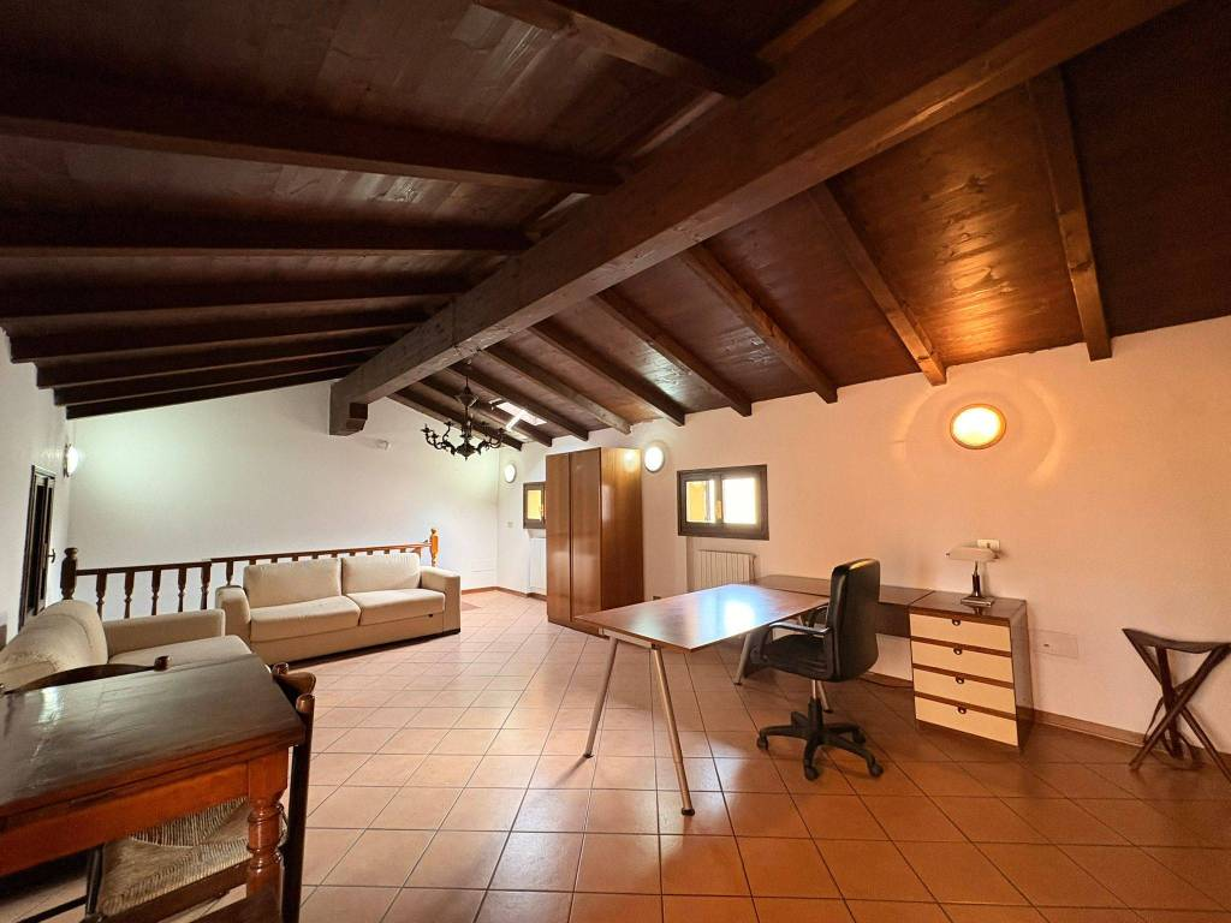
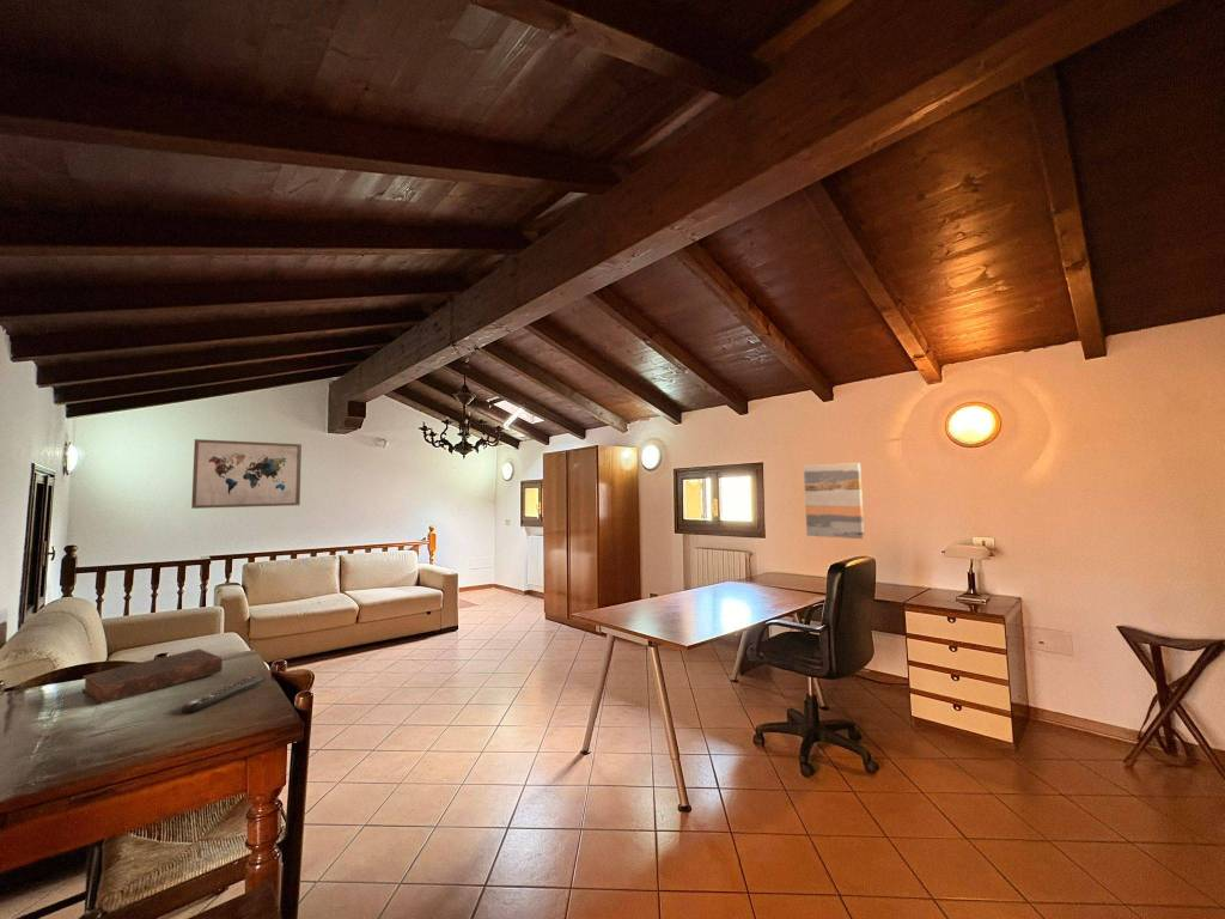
+ book (154, 674)
+ wall art (833, 500)
+ remote control (226, 692)
+ wall art (250, 474)
